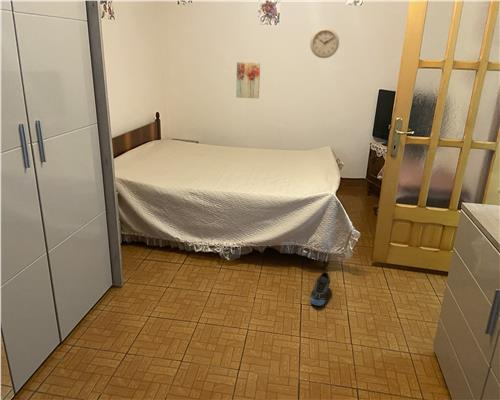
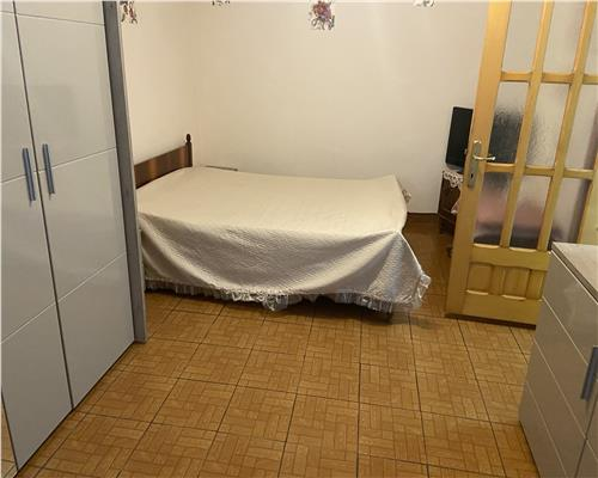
- wall art (248, 80)
- sneaker (320, 287)
- wall clock (324, 43)
